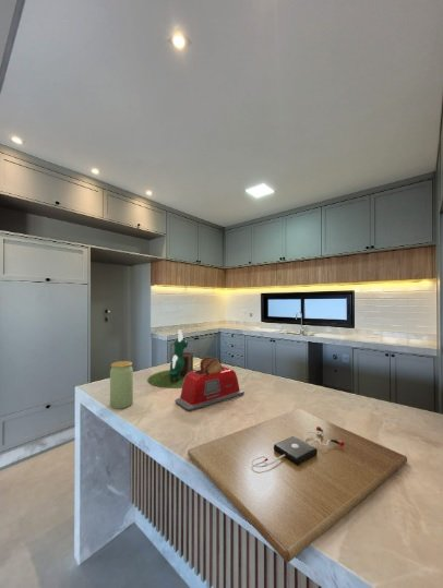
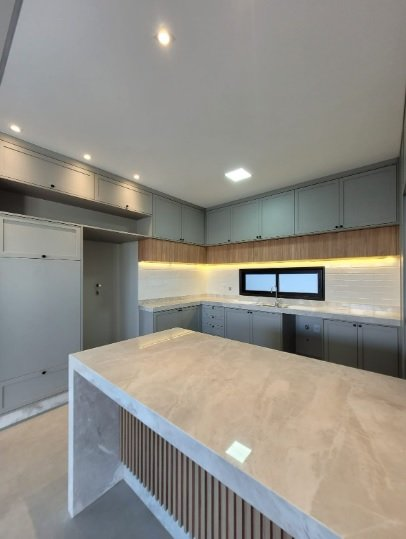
- jar (121, 383)
- plant pot (178, 353)
- cutting board (295, 452)
- toaster (211, 377)
